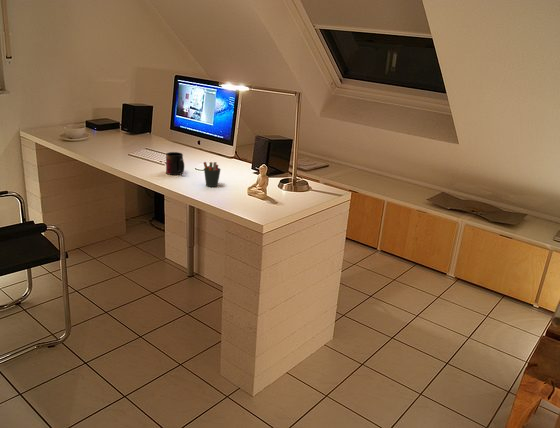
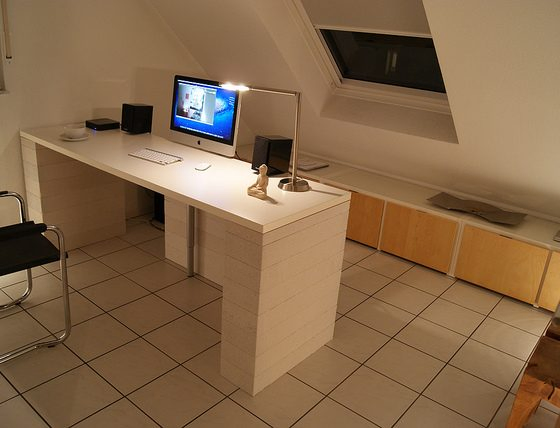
- pen holder (211, 172)
- mug (176, 164)
